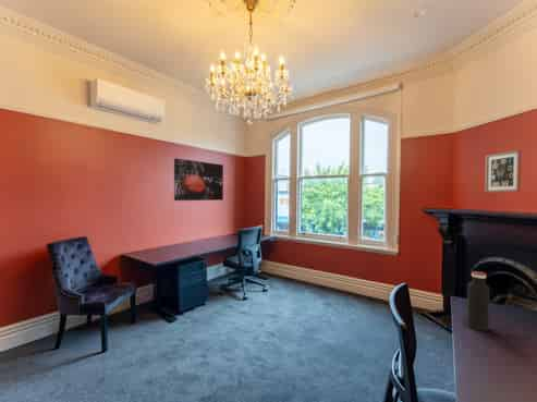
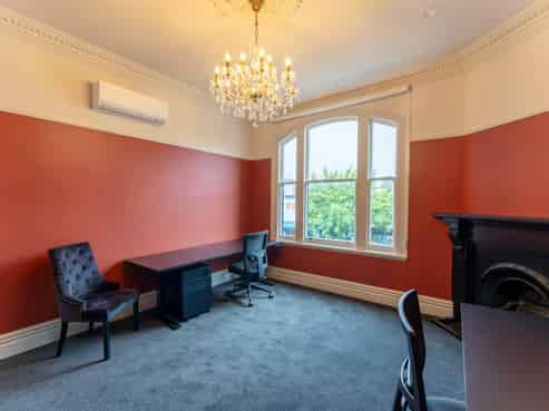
- water bottle (478, 300)
- wall art (200, 181)
- wall art (501, 172)
